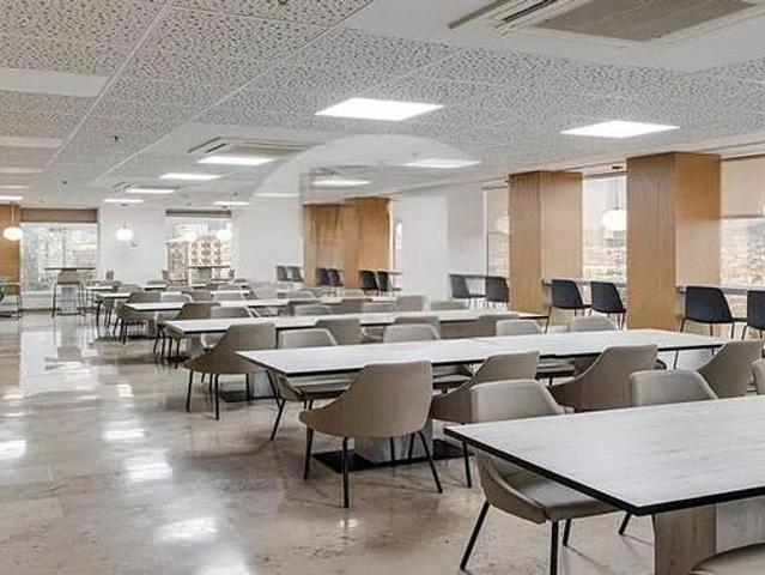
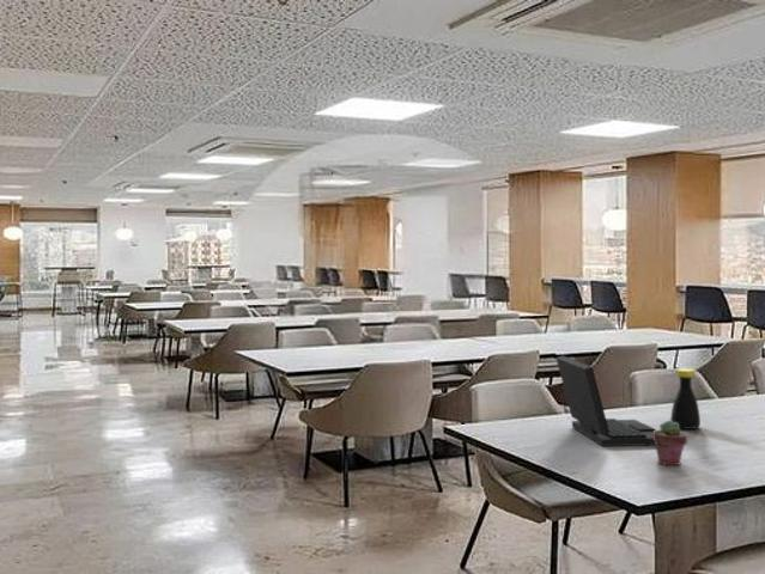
+ potted succulent (669, 441)
+ bottle (685, 397)
+ laptop (600, 398)
